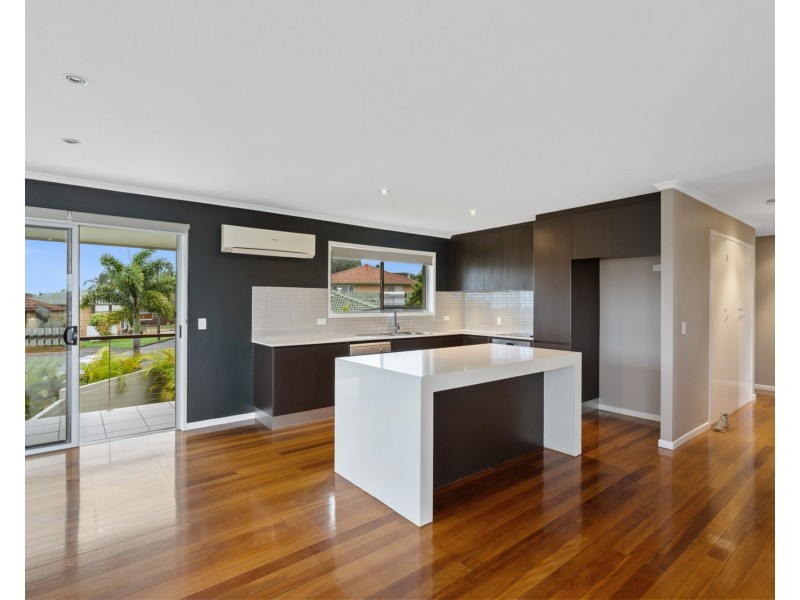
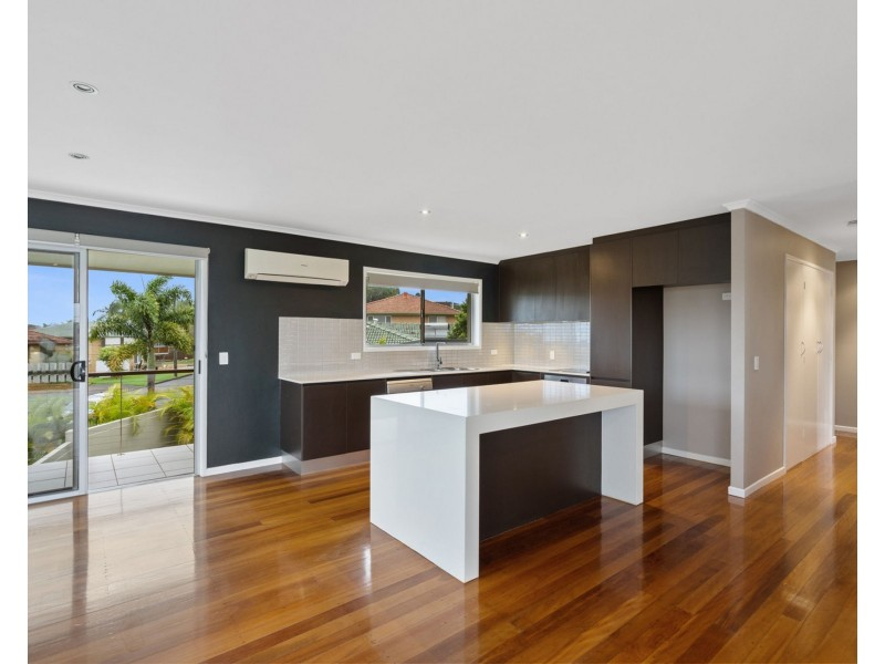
- shoe (721, 420)
